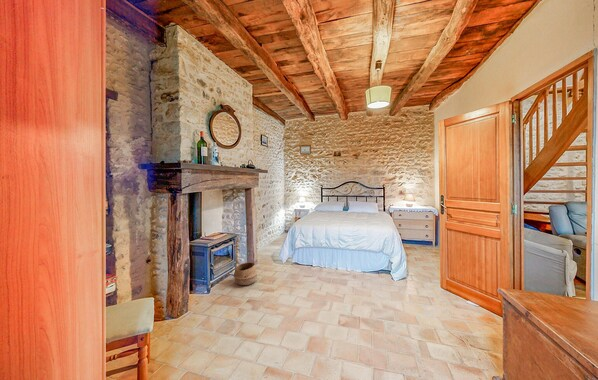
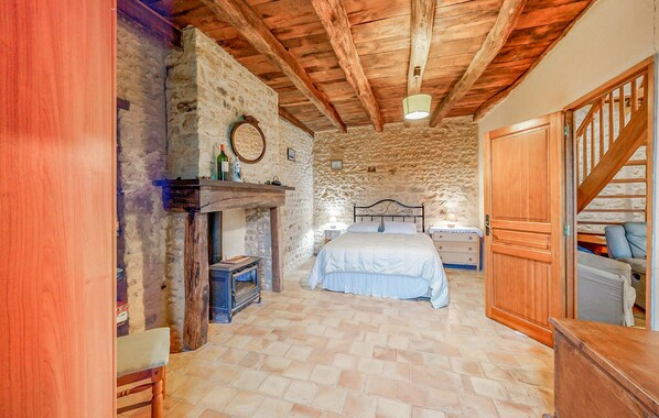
- woven basket (244, 270)
